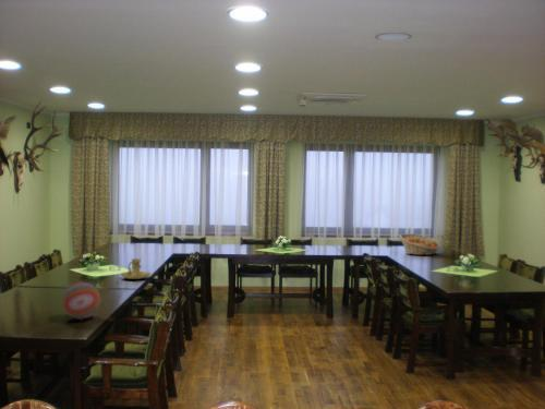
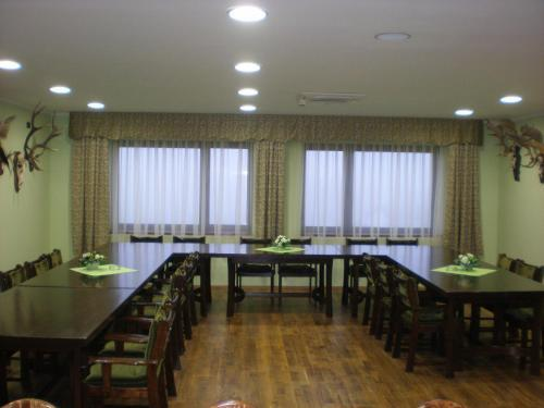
- fruit basket (419, 243)
- candle holder (134, 268)
- decorative ball (81, 300)
